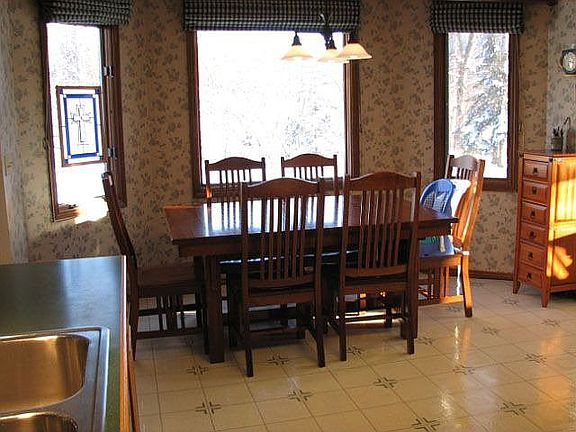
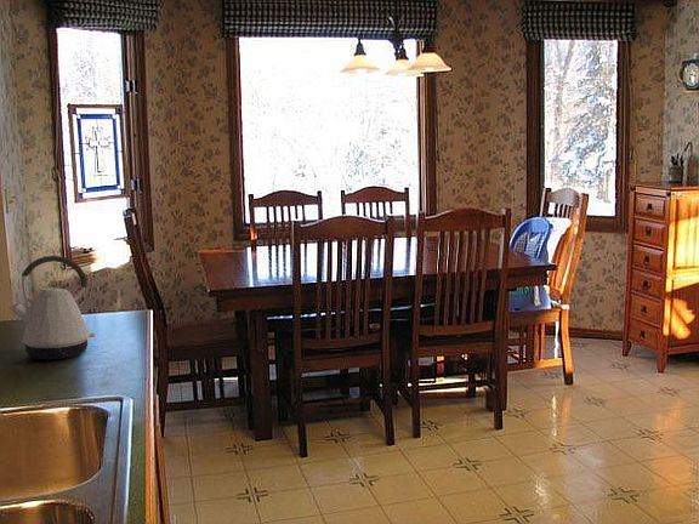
+ kettle (51, 306)
